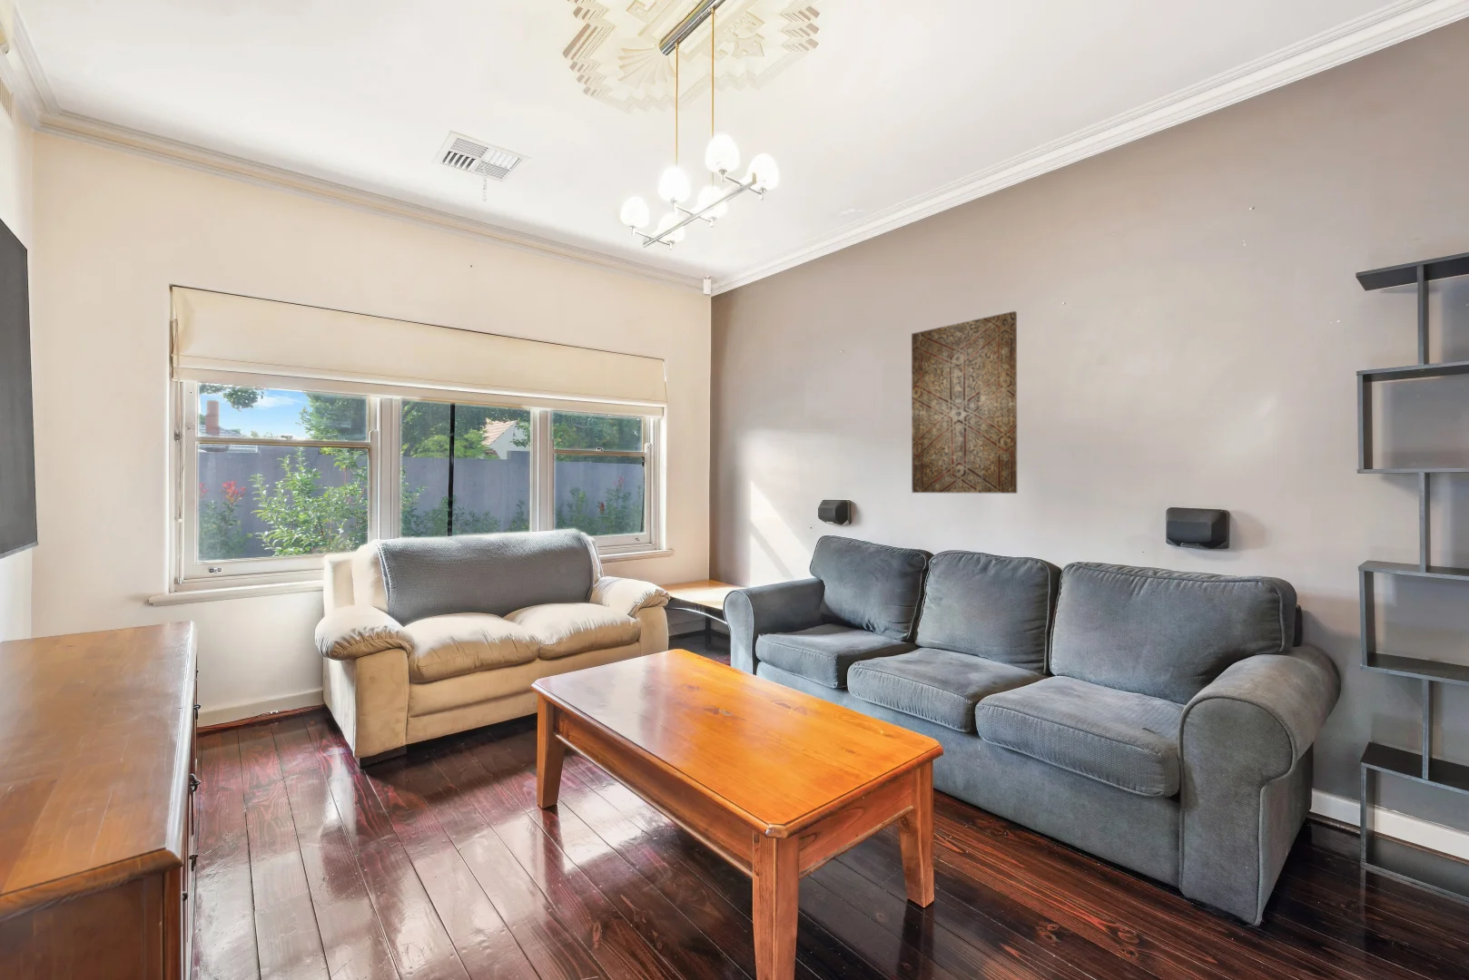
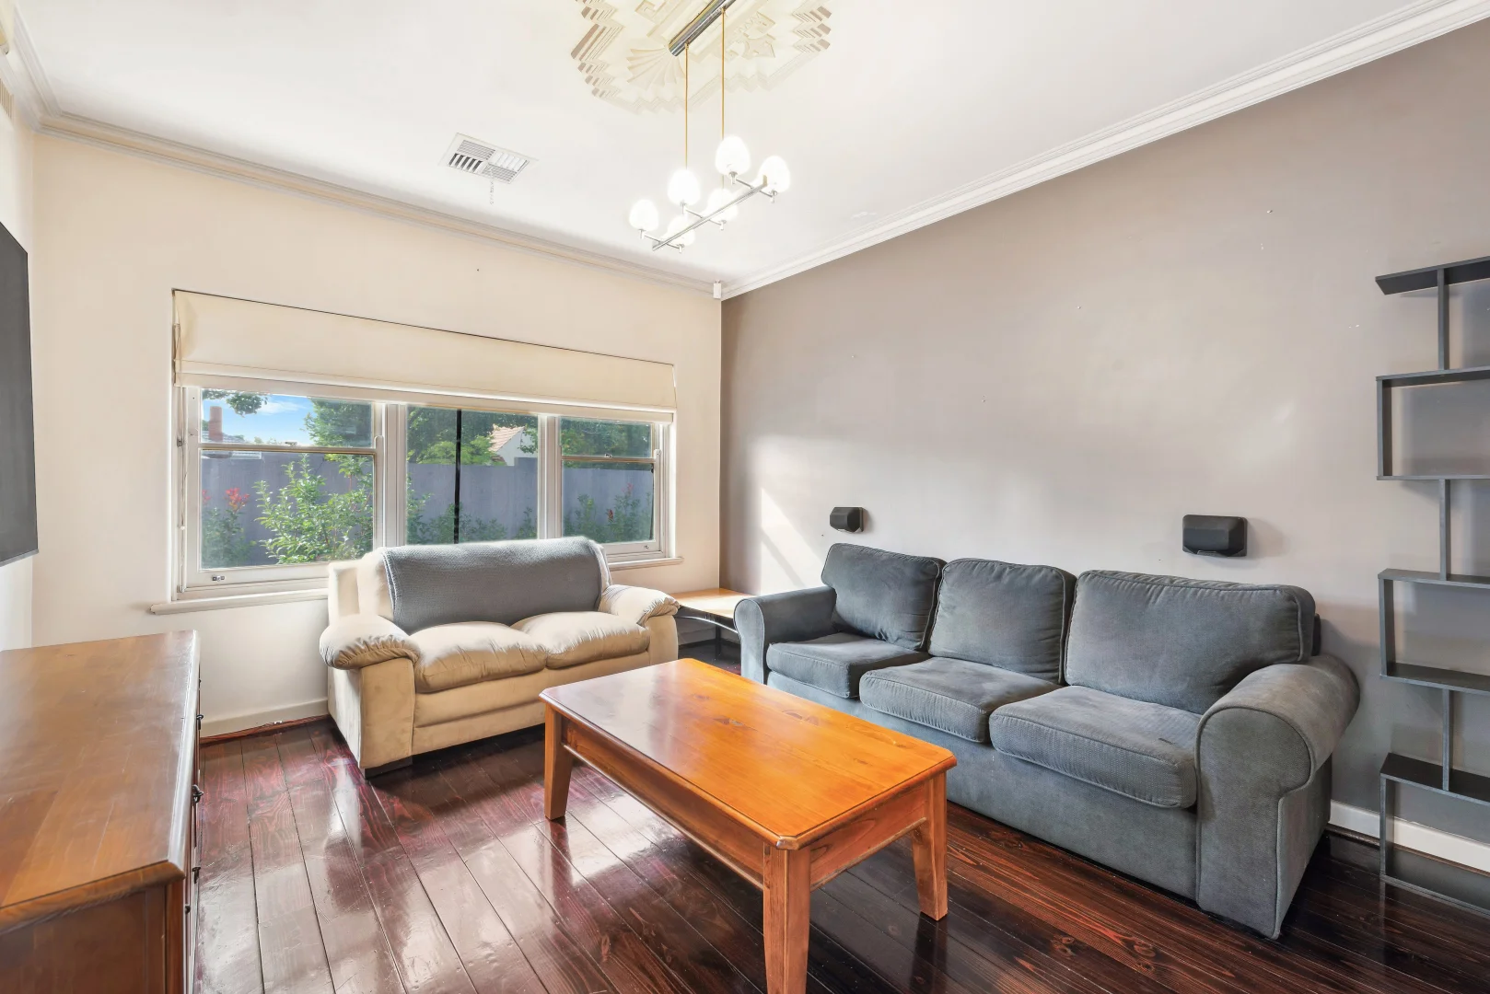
- wall art (960, 408)
